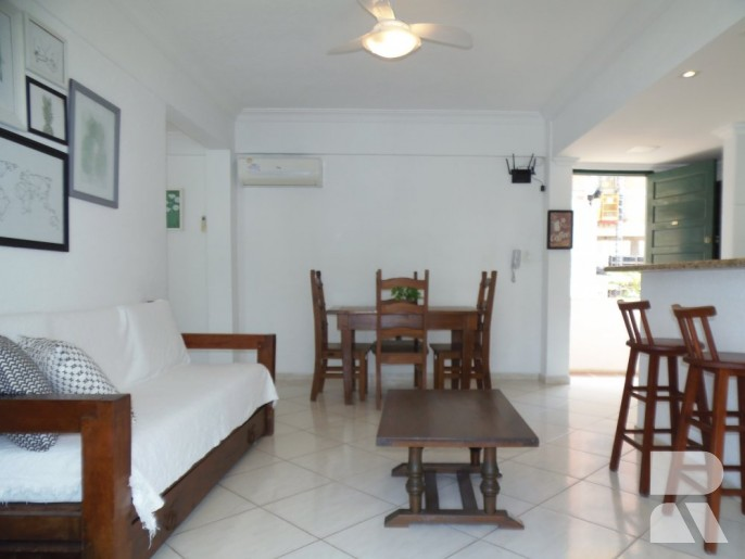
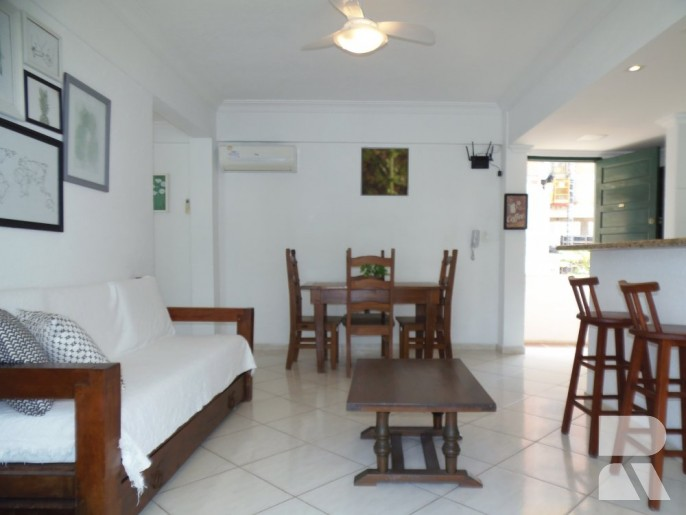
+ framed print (384, 171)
